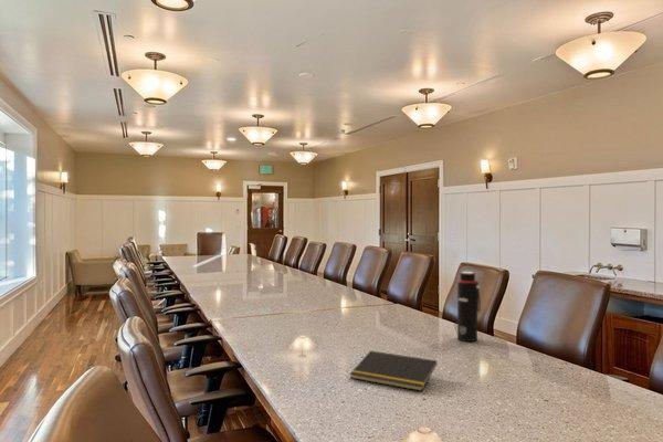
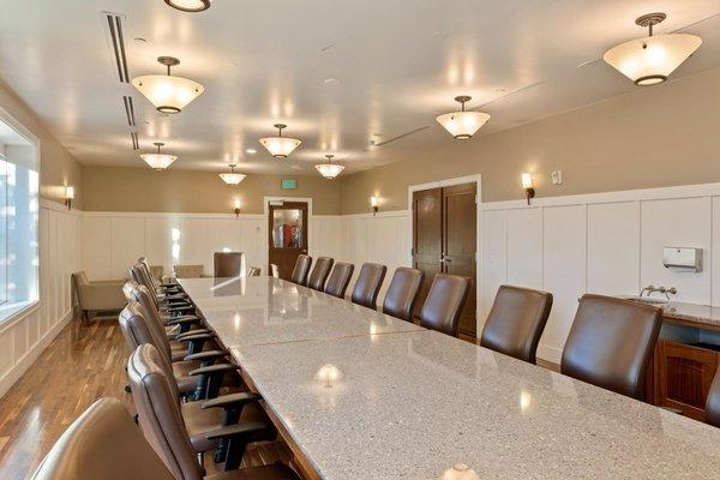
- notepad (393, 369)
- water bottle (469, 305)
